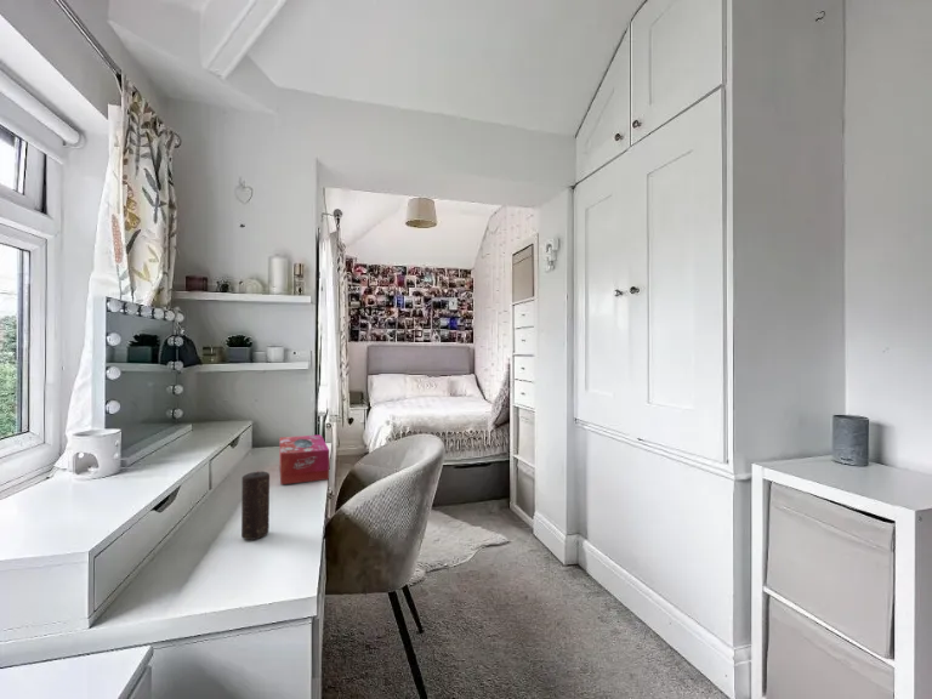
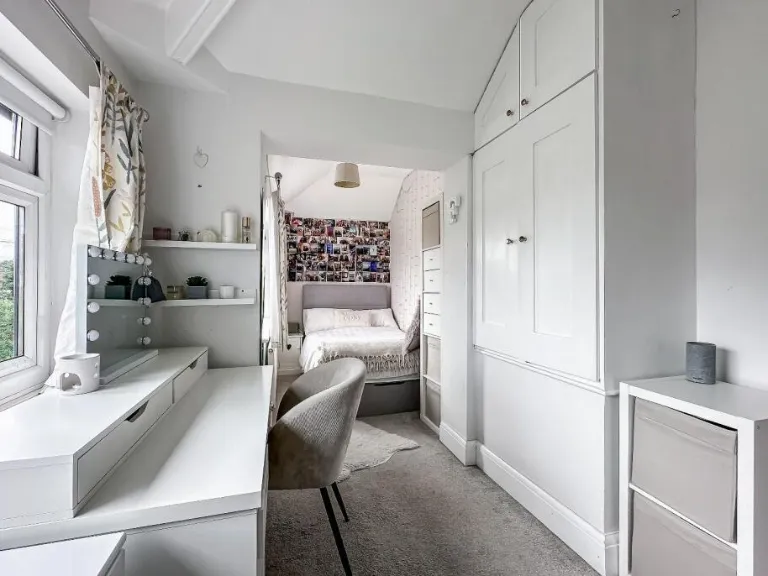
- candle (255, 505)
- tissue box (302, 456)
